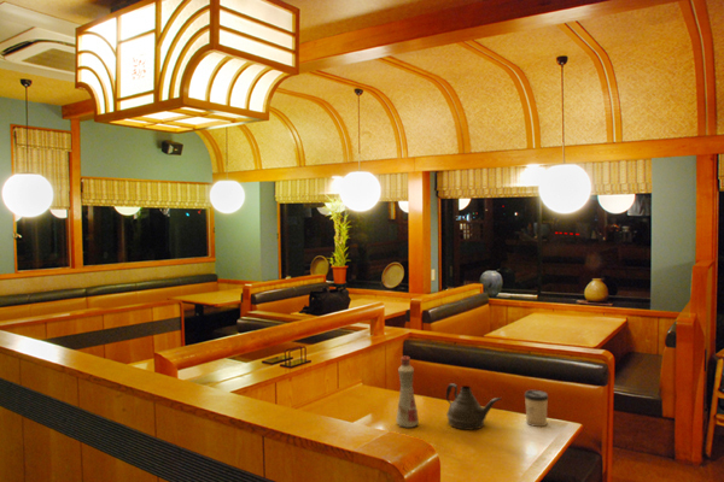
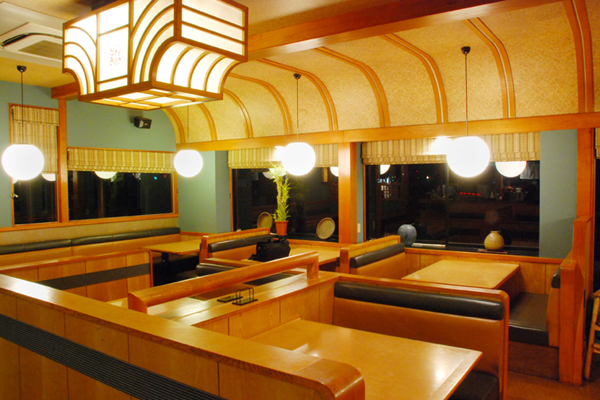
- teapot (472, 406)
- bottle (407, 389)
- cup (536, 407)
